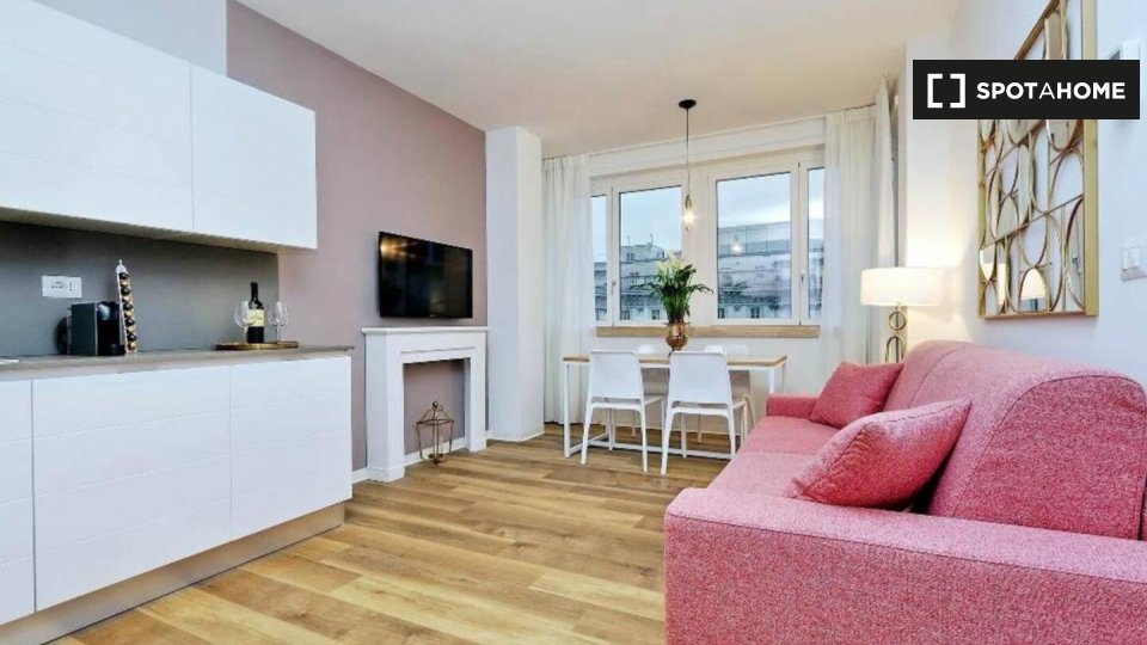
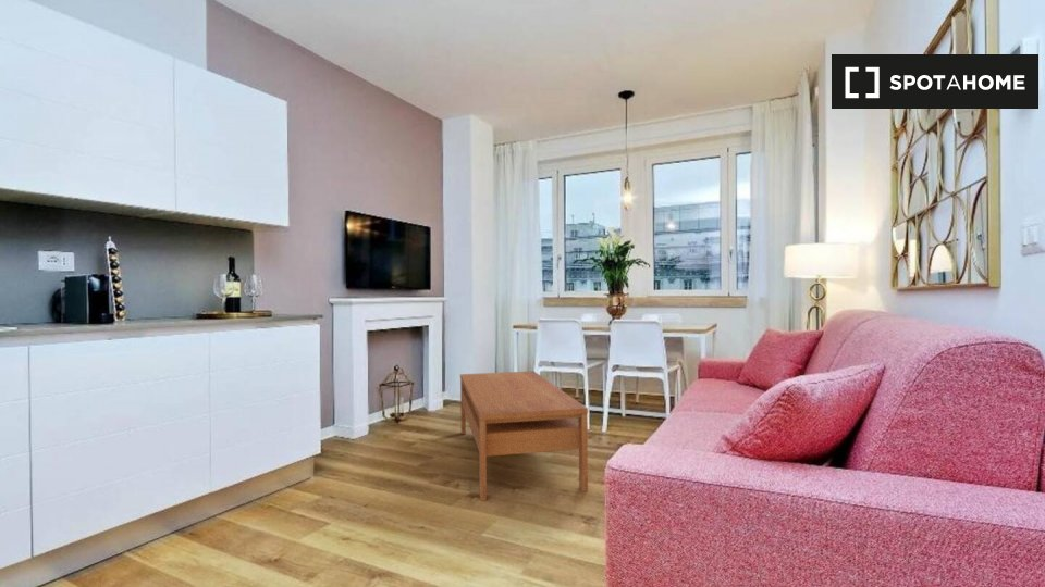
+ coffee table (513, 422)
